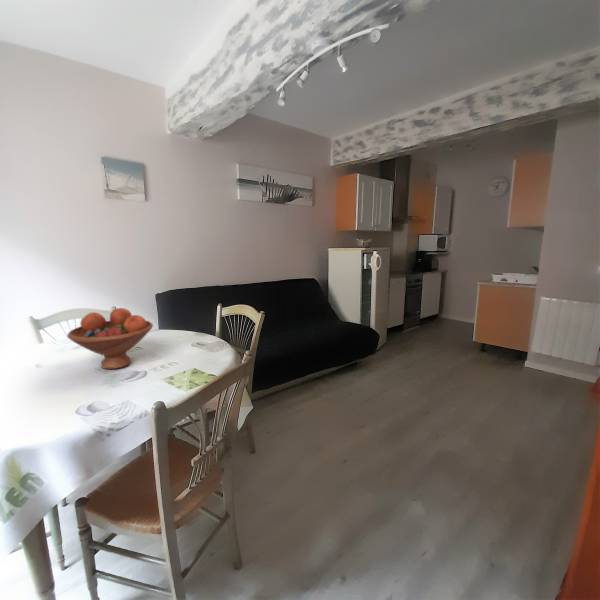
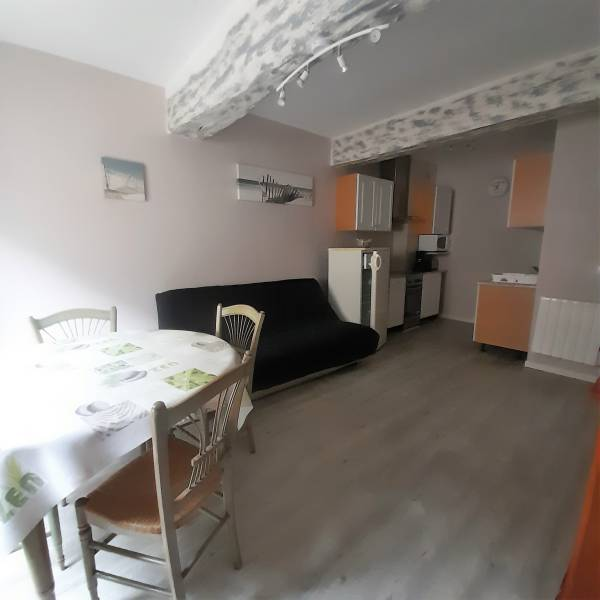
- fruit bowl (113, 339)
